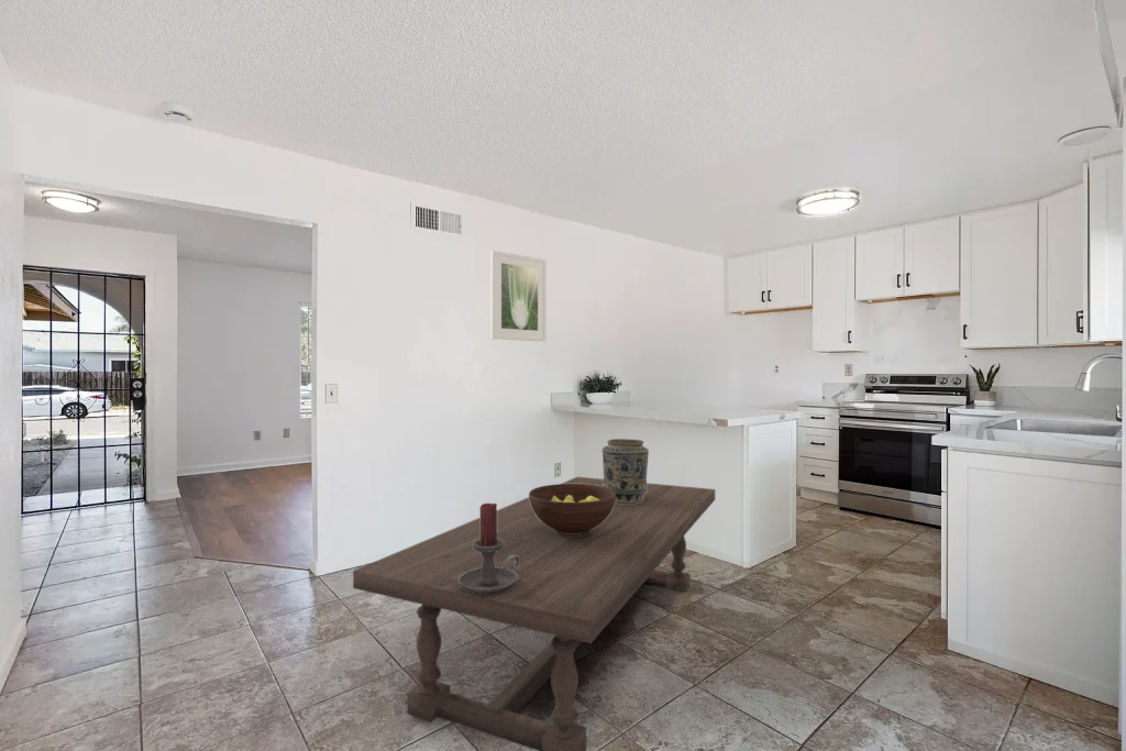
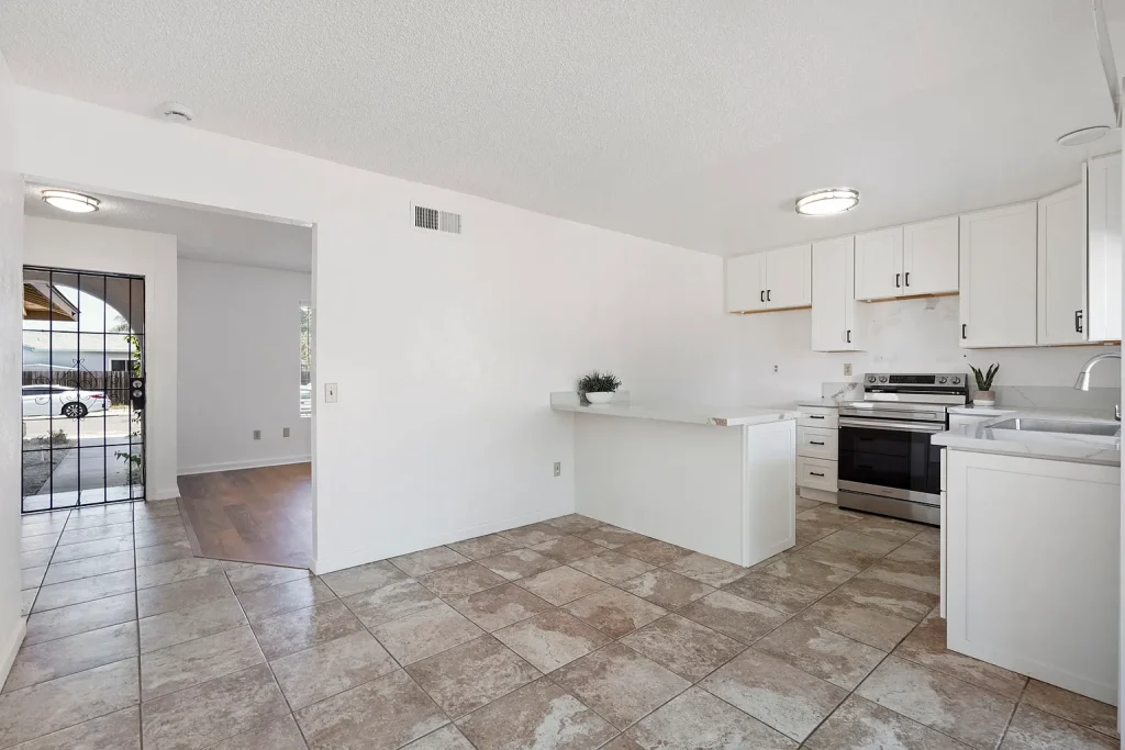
- fruit bowl (572, 511)
- vase (625, 470)
- table (581, 577)
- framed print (519, 297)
- candle holder (494, 540)
